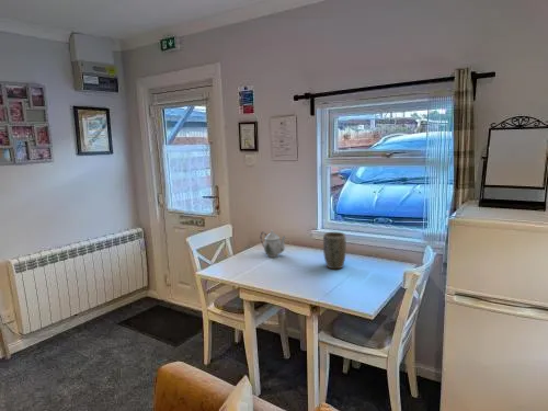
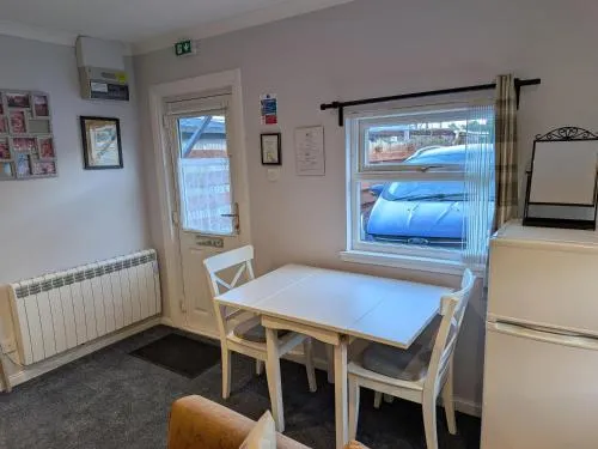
- plant pot (334, 250)
- teapot (273, 242)
